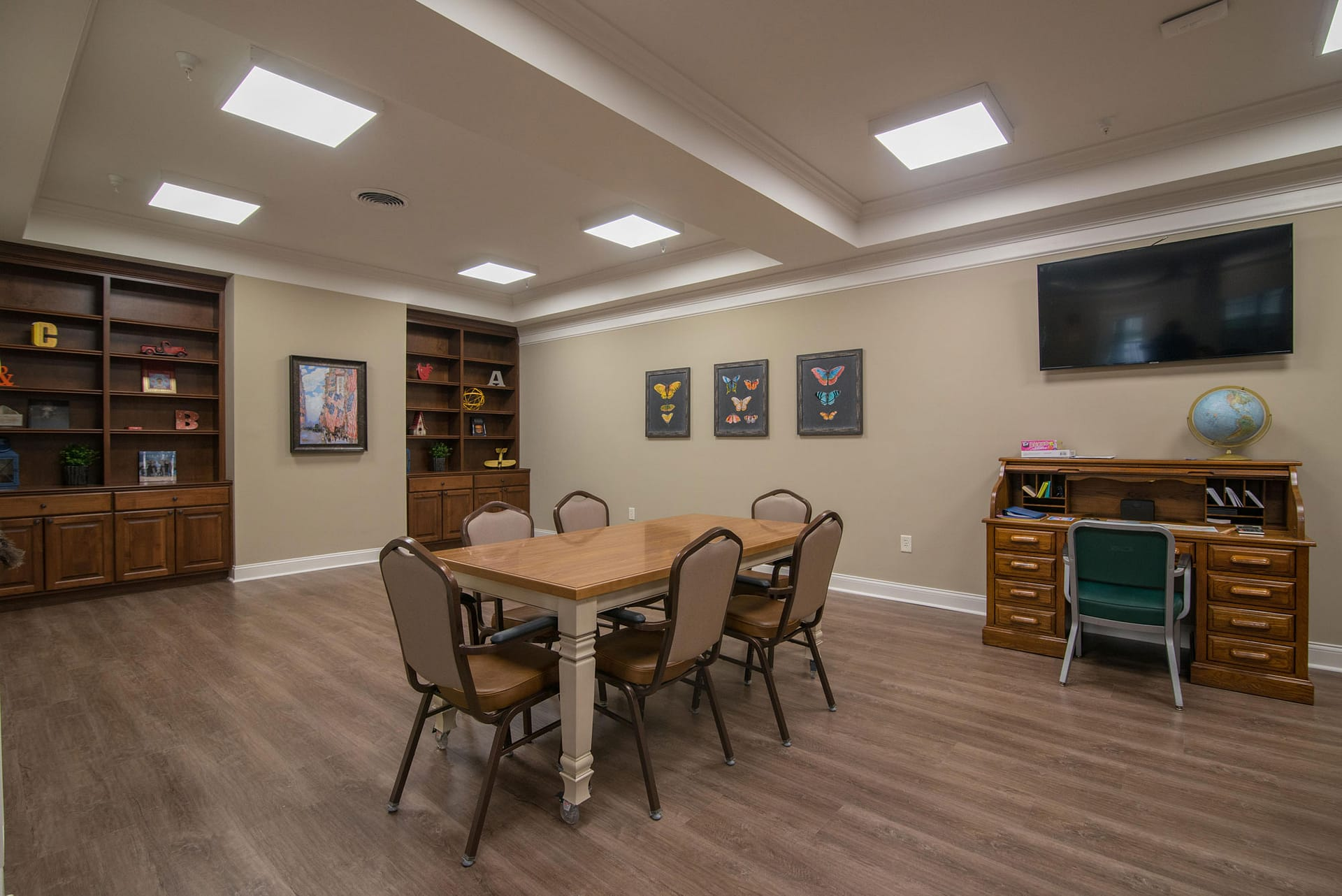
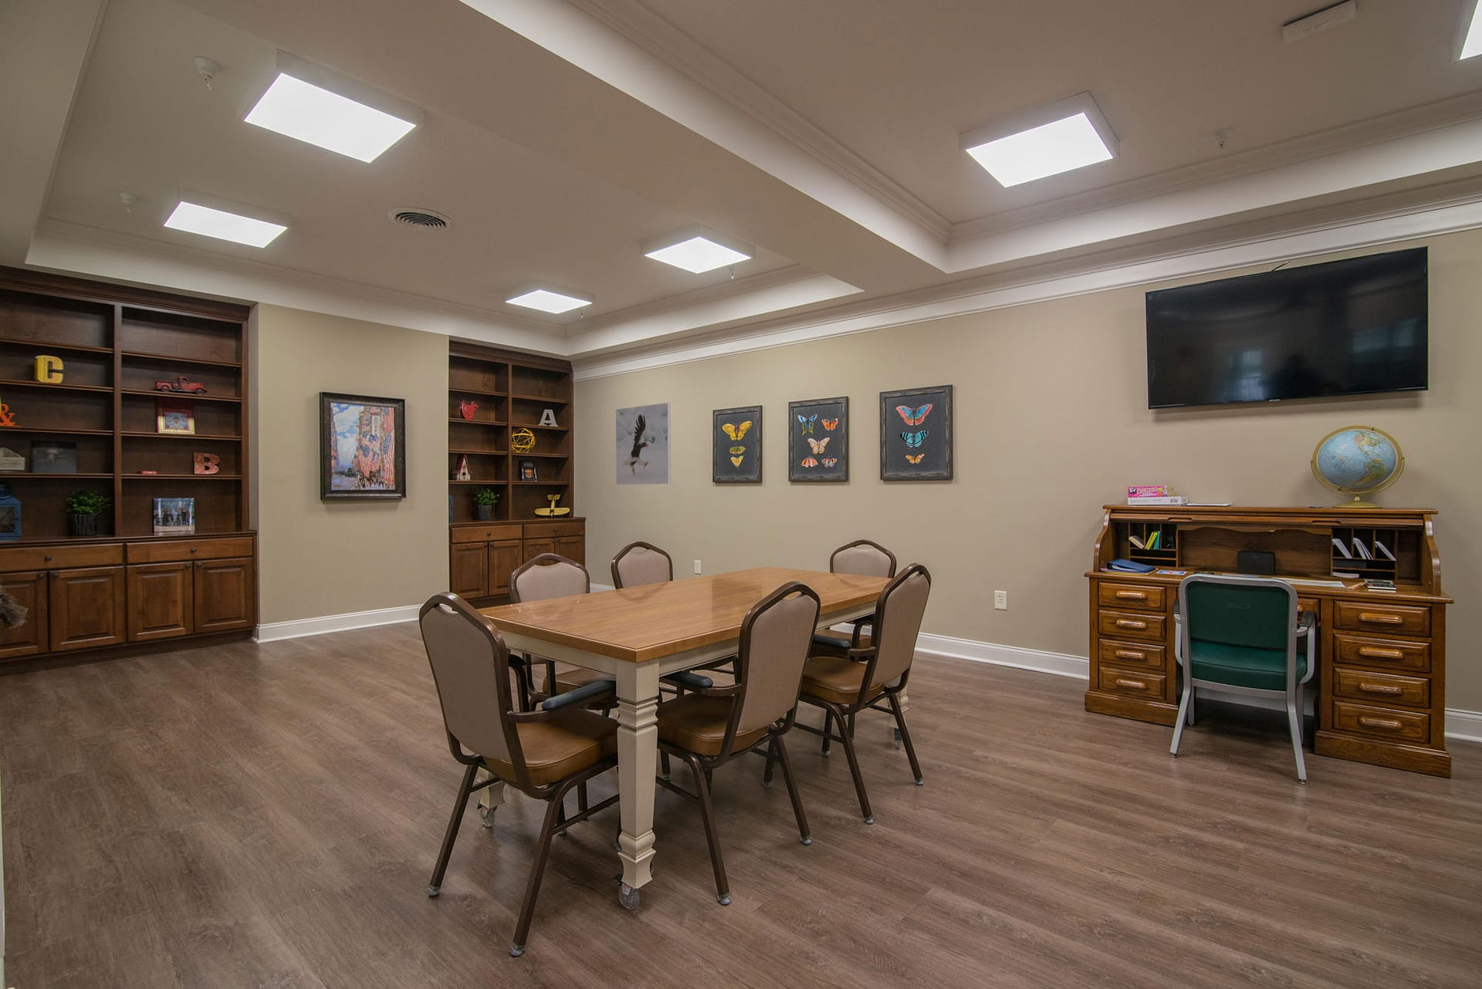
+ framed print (642, 445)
